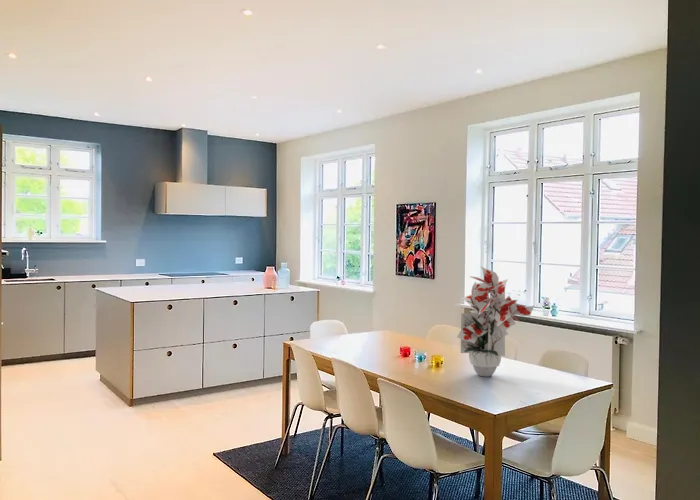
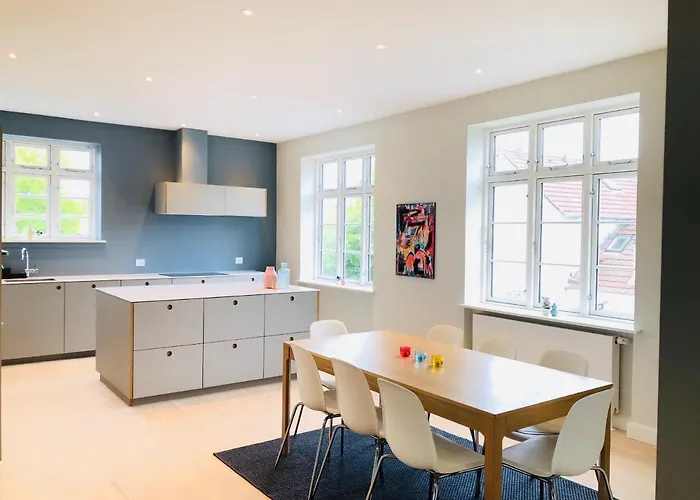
- bouquet (486, 320)
